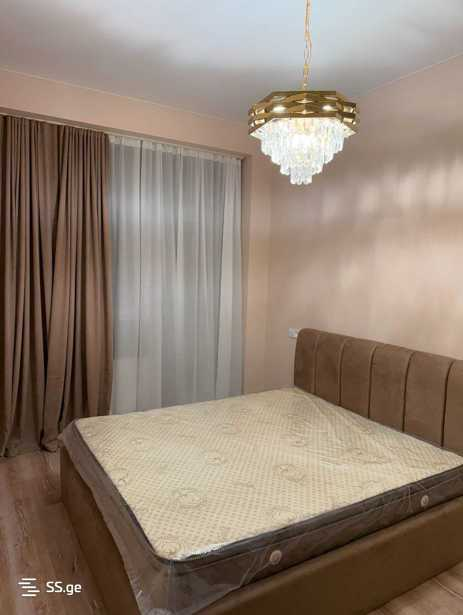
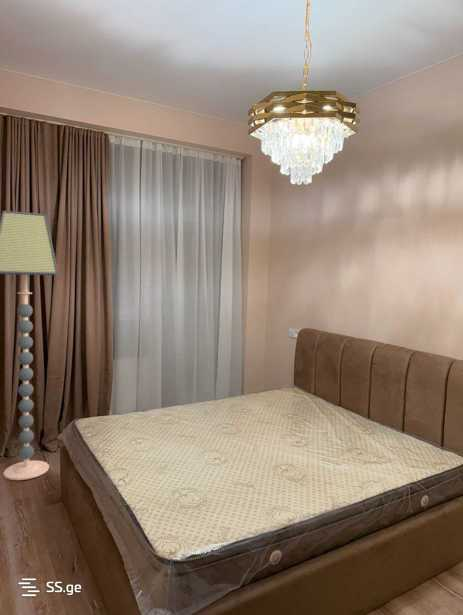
+ floor lamp (25, 344)
